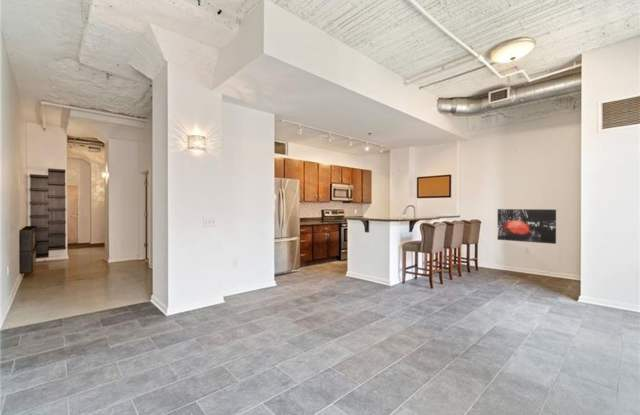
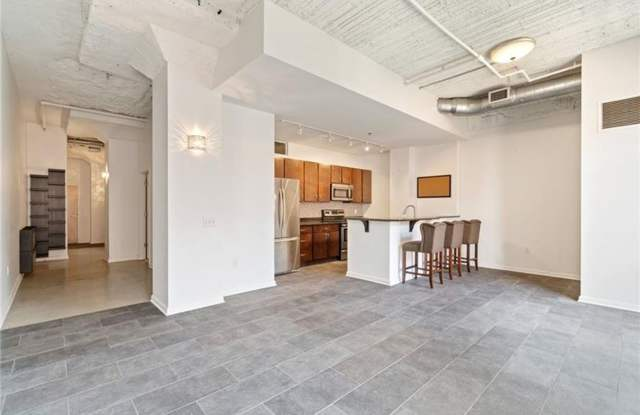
- wall art (525, 225)
